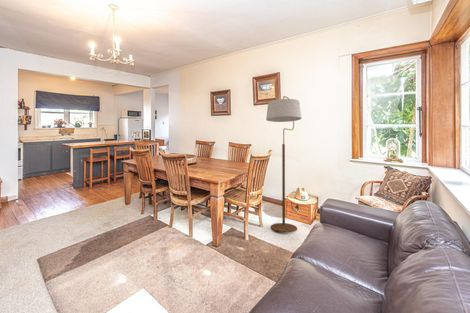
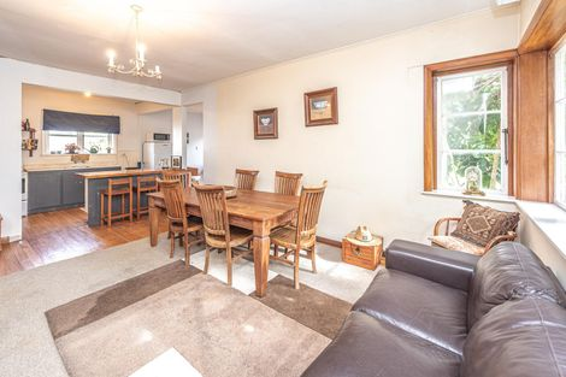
- floor lamp (284, 161)
